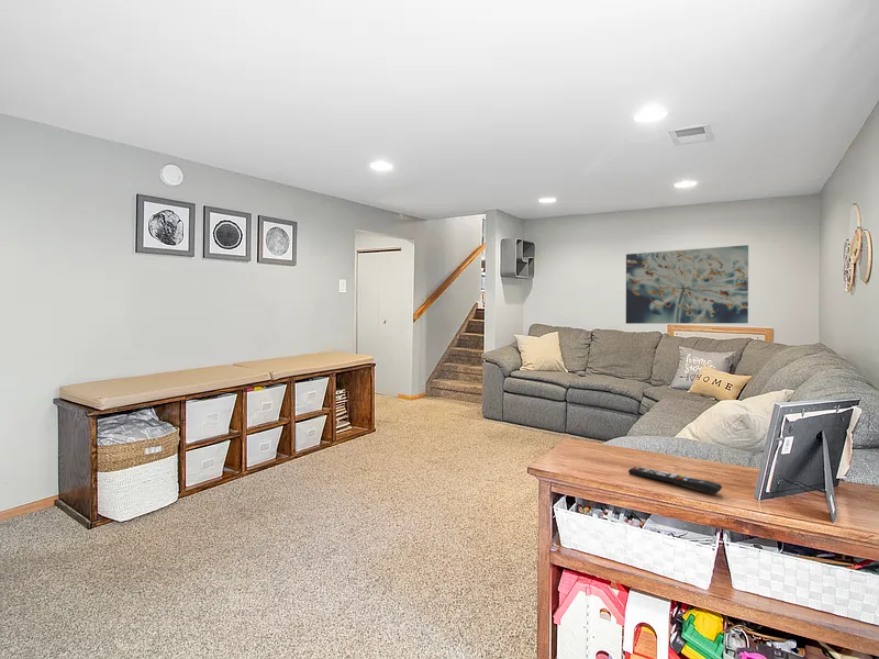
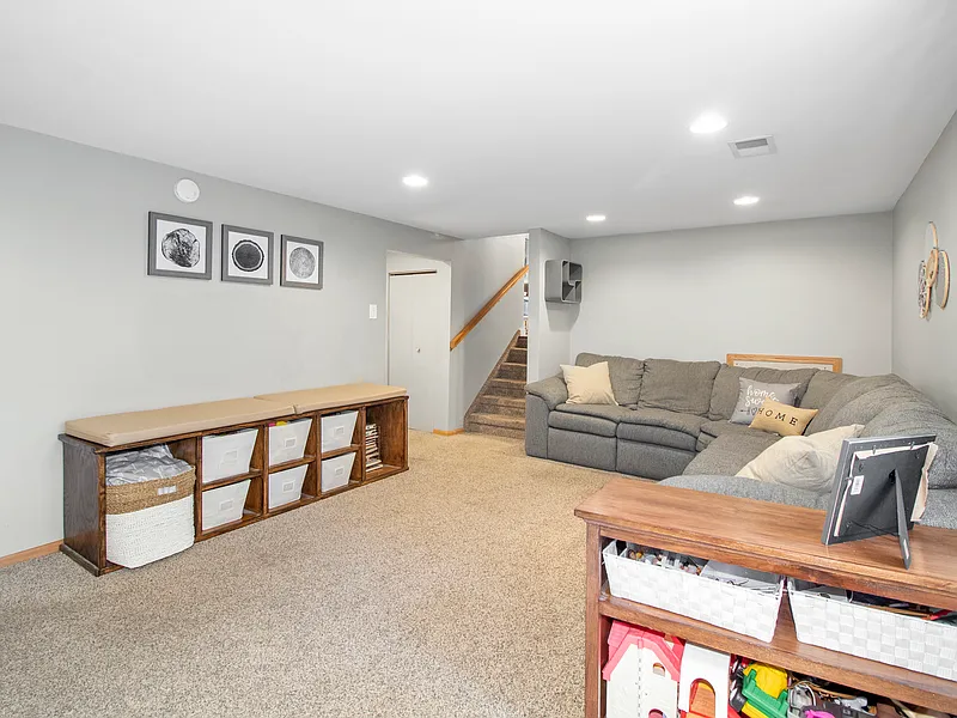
- wall art (683, 287)
- remote control (672, 479)
